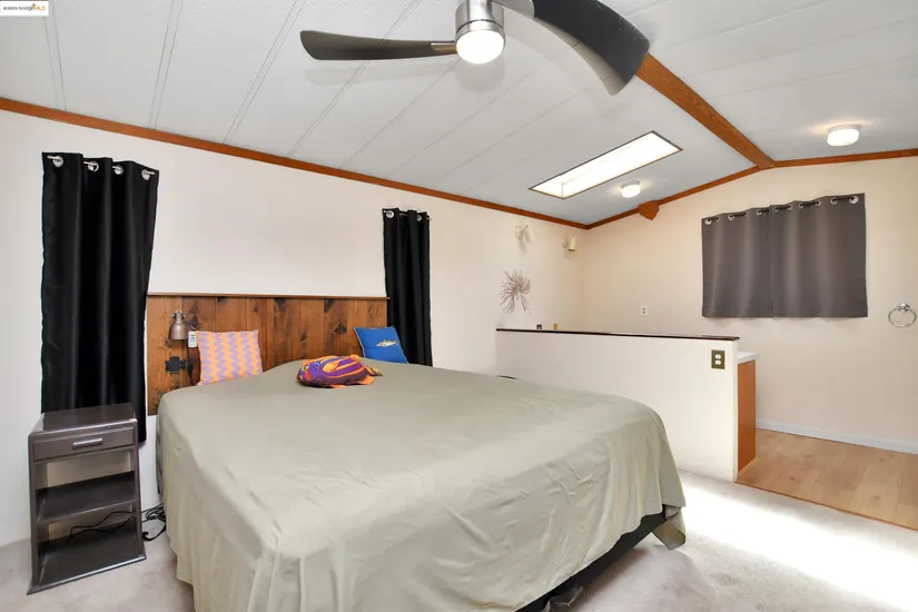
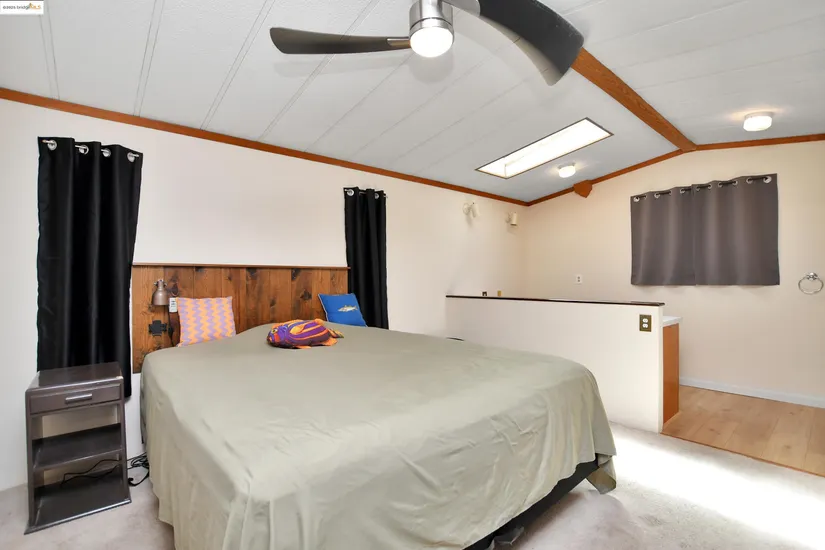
- wall sculpture (515, 292)
